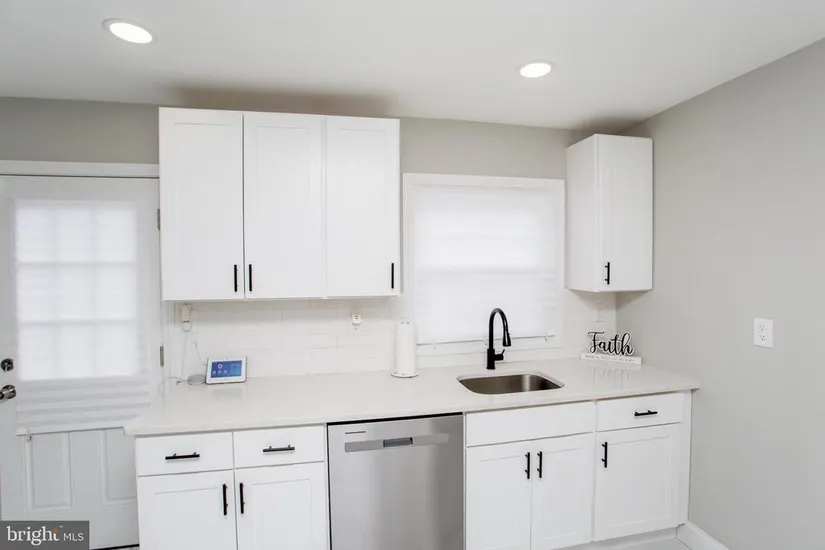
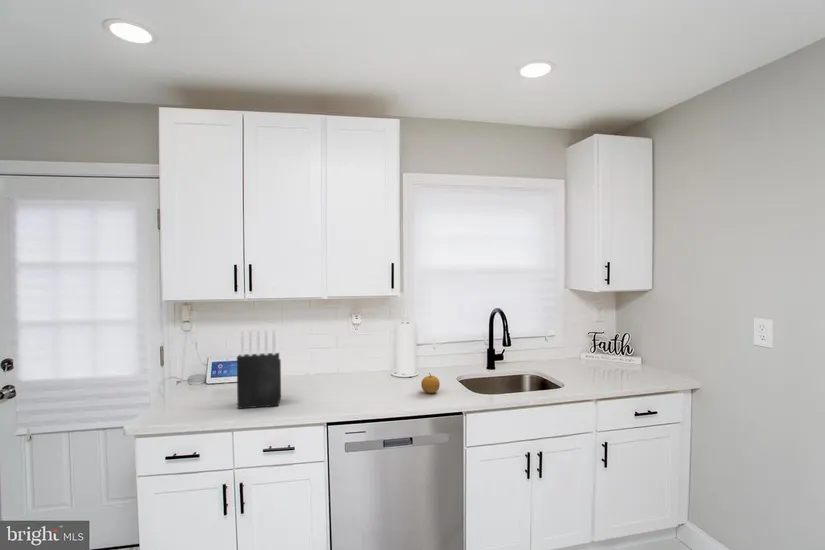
+ fruit (430, 382)
+ knife block (259, 365)
